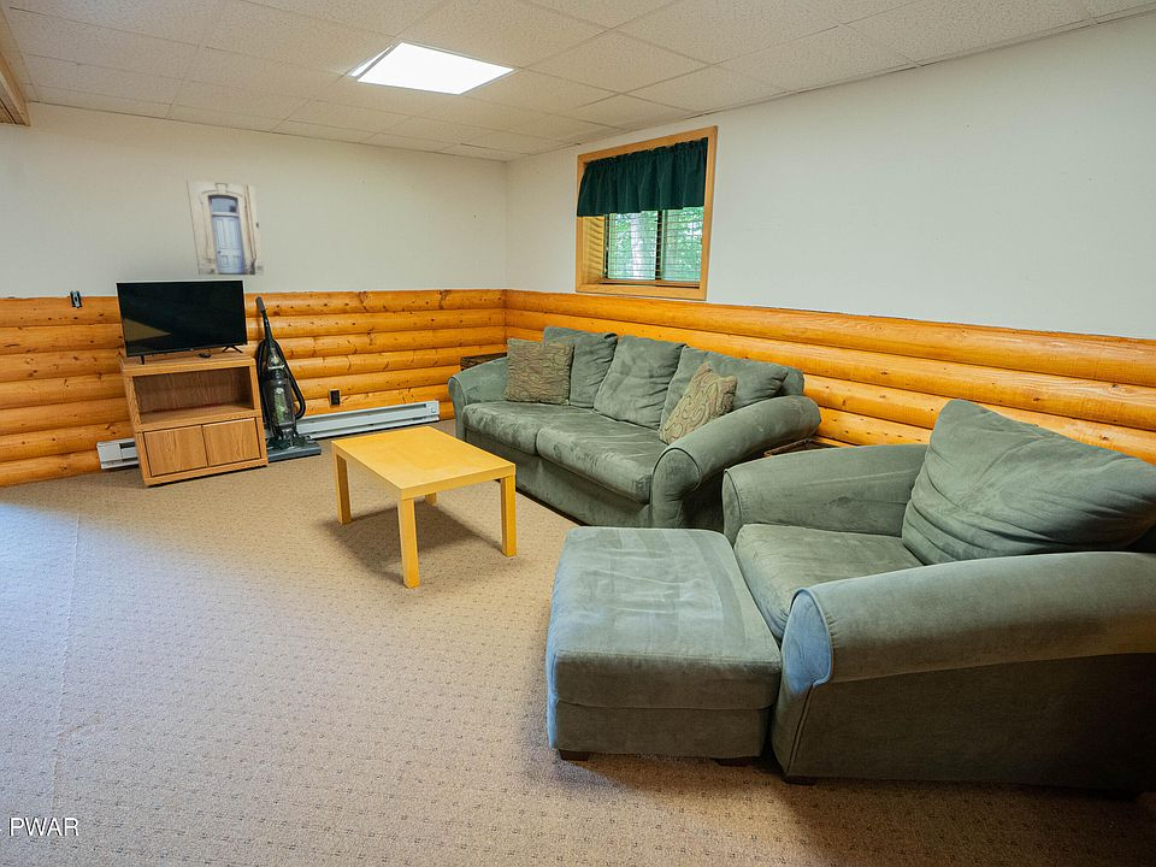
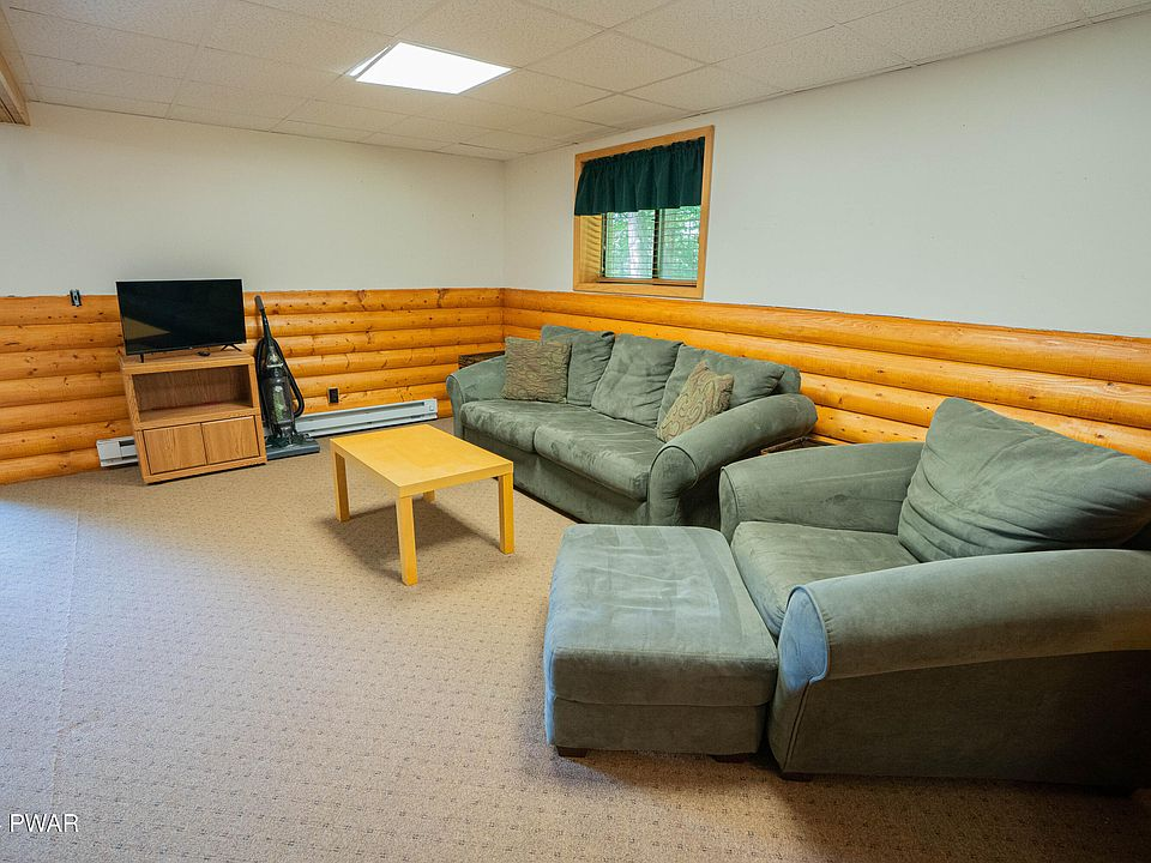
- wall art (226, 229)
